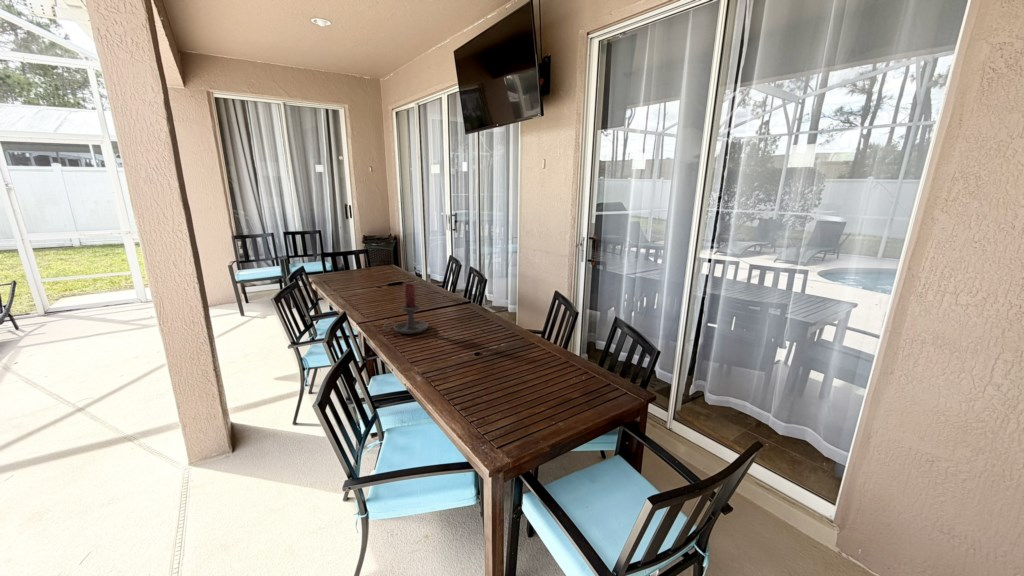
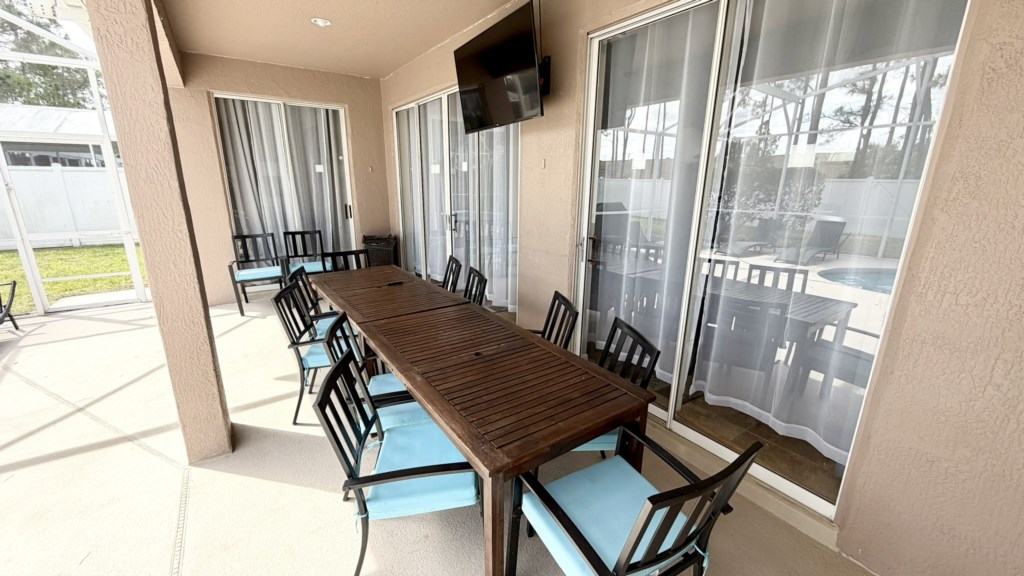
- candle holder (405, 307)
